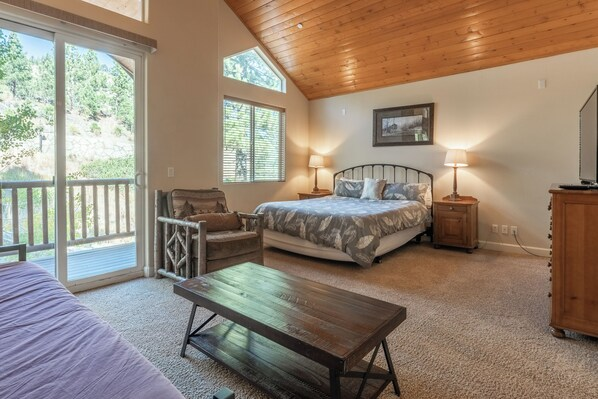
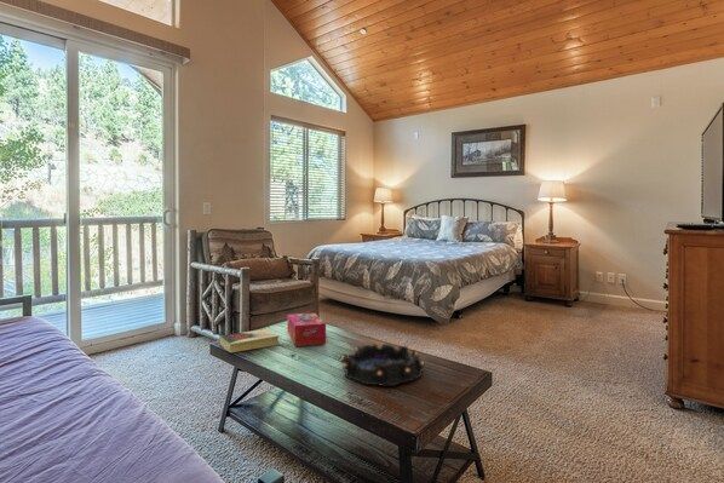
+ tissue box (305, 328)
+ decorative bowl (381, 361)
+ book (249, 339)
